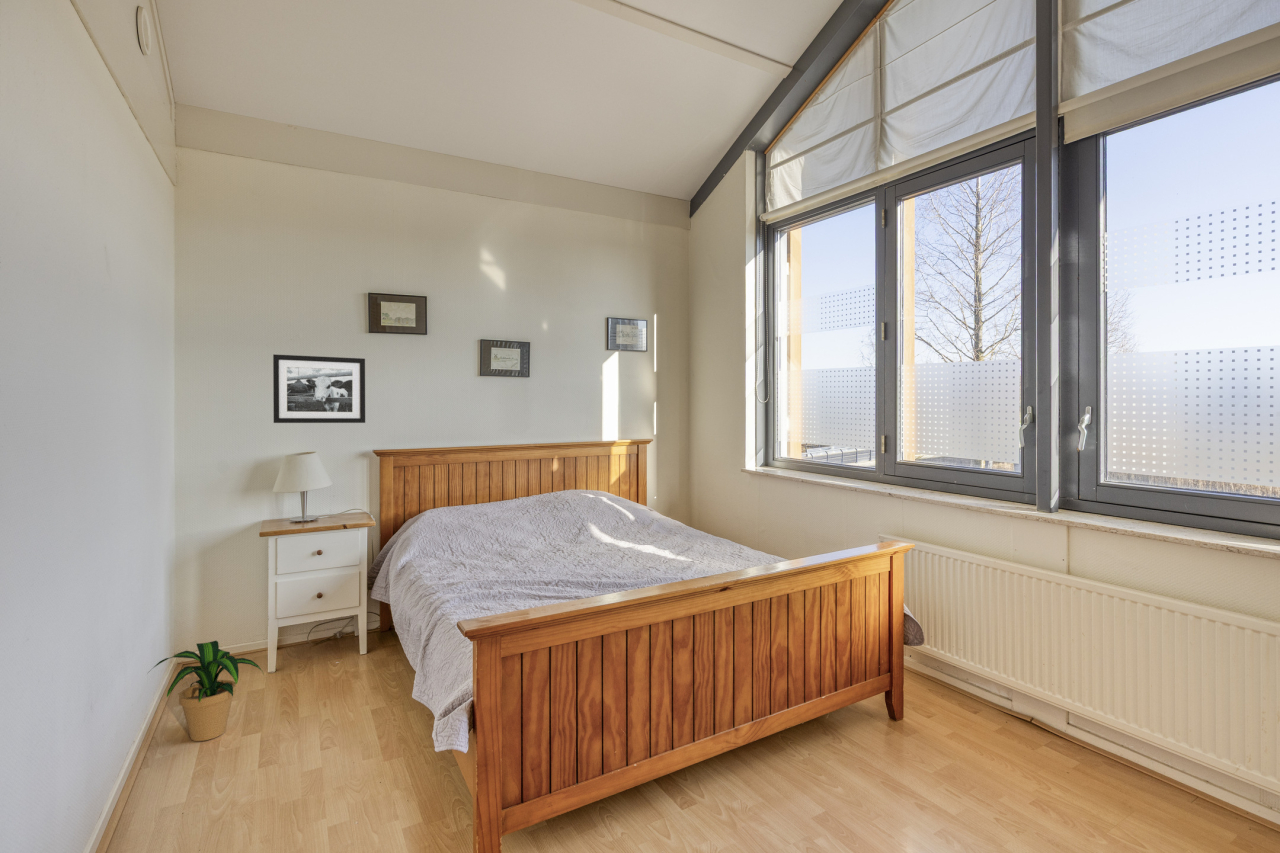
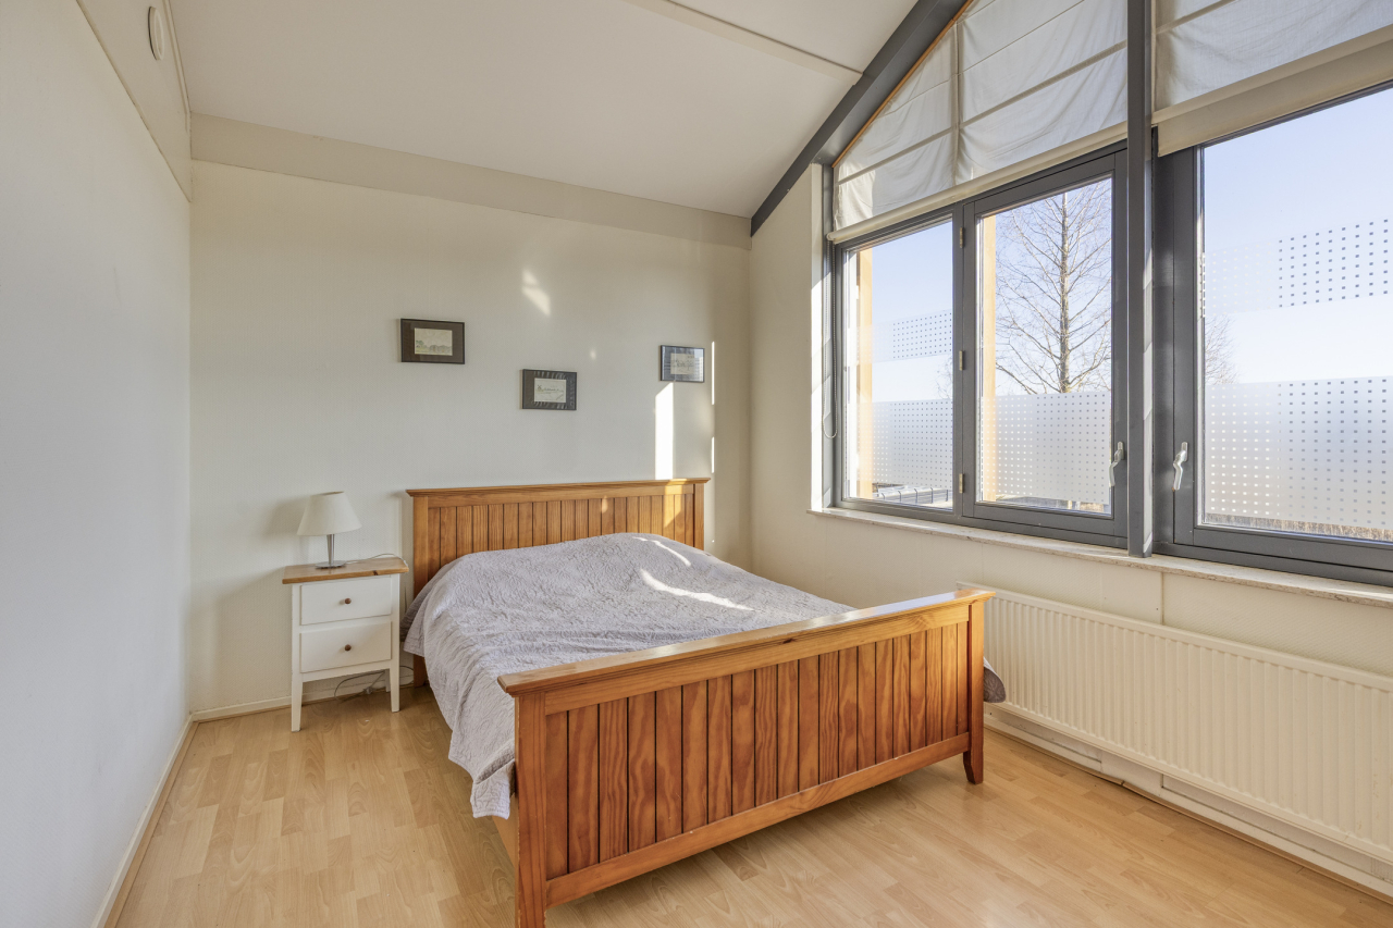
- picture frame (320, 389)
- potted plant (207, 691)
